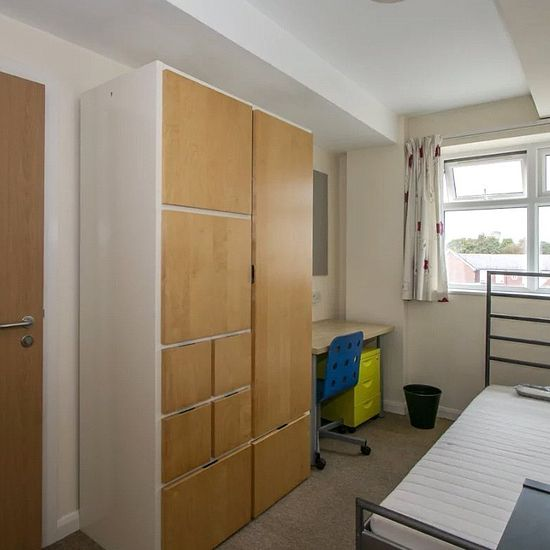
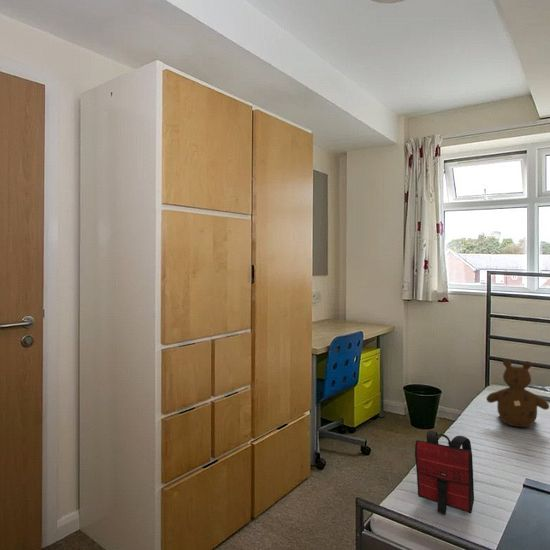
+ teddy bear (516, 390)
+ backpack (447, 464)
